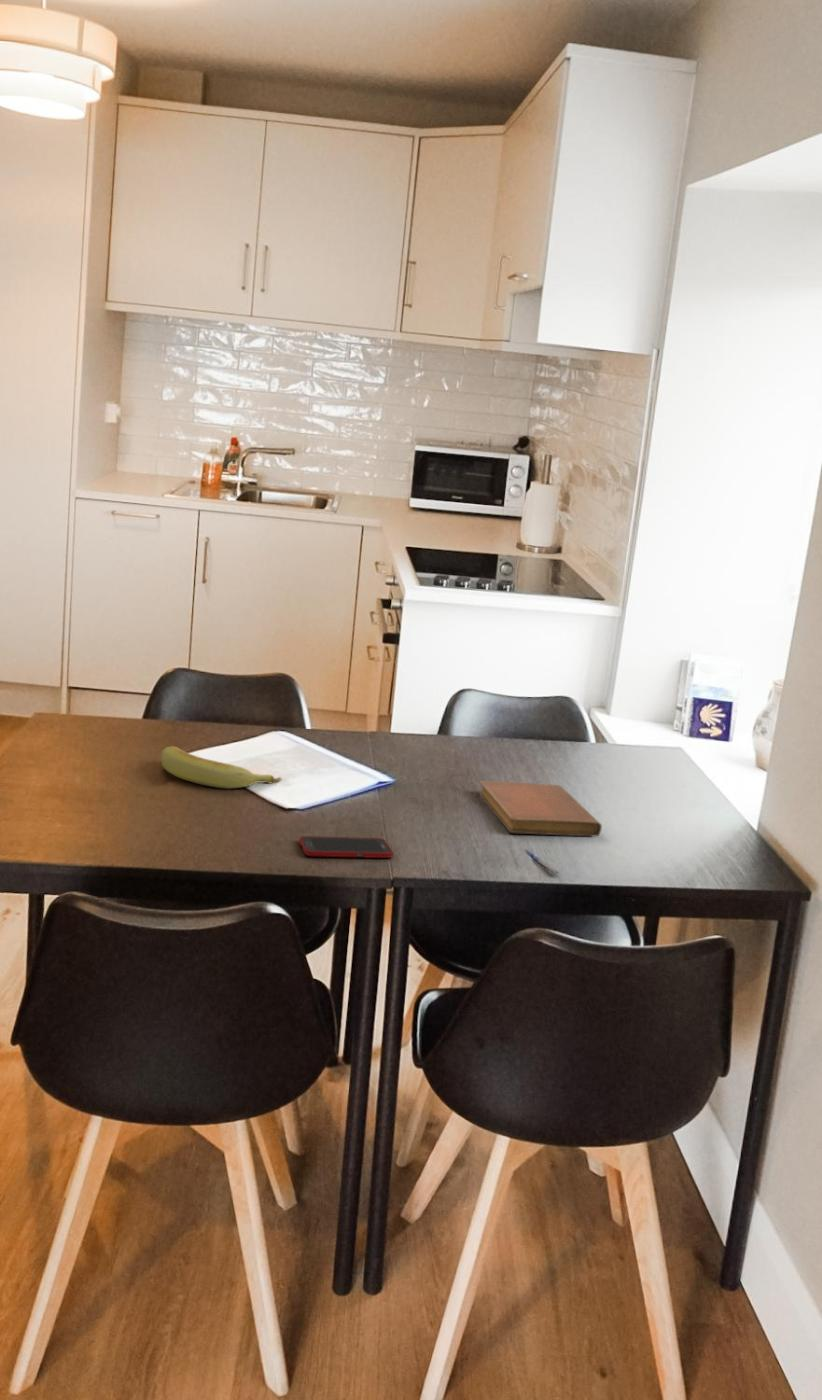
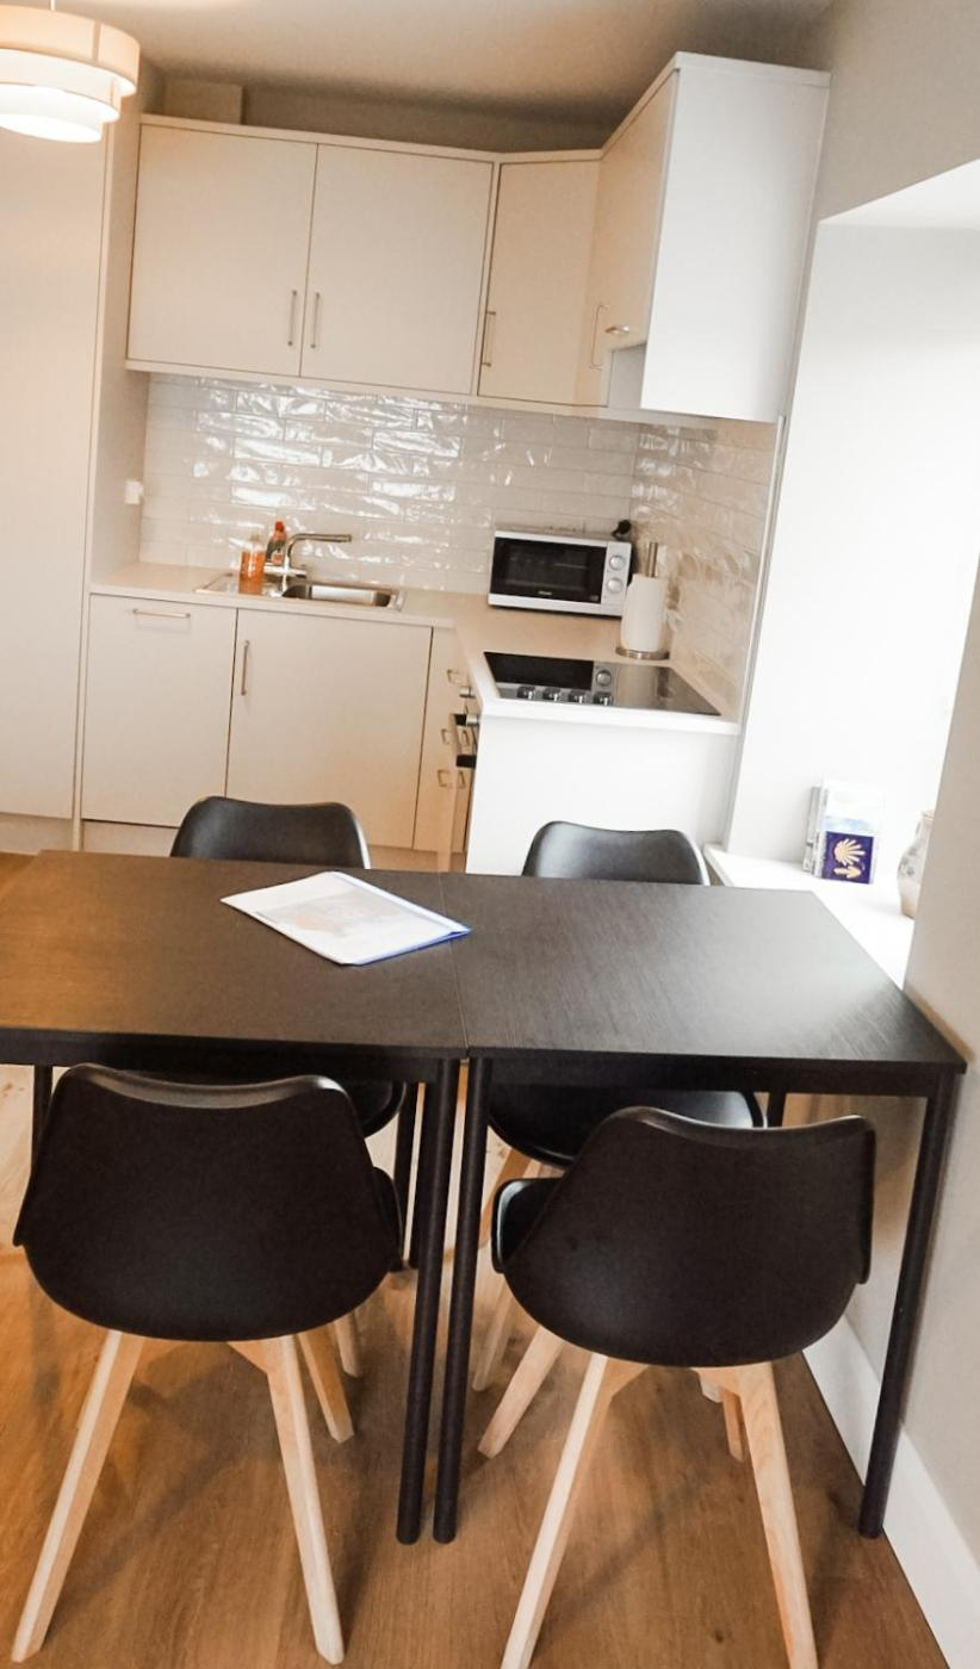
- banana (222, 765)
- notebook (537, 807)
- pen (539, 861)
- cell phone (345, 847)
